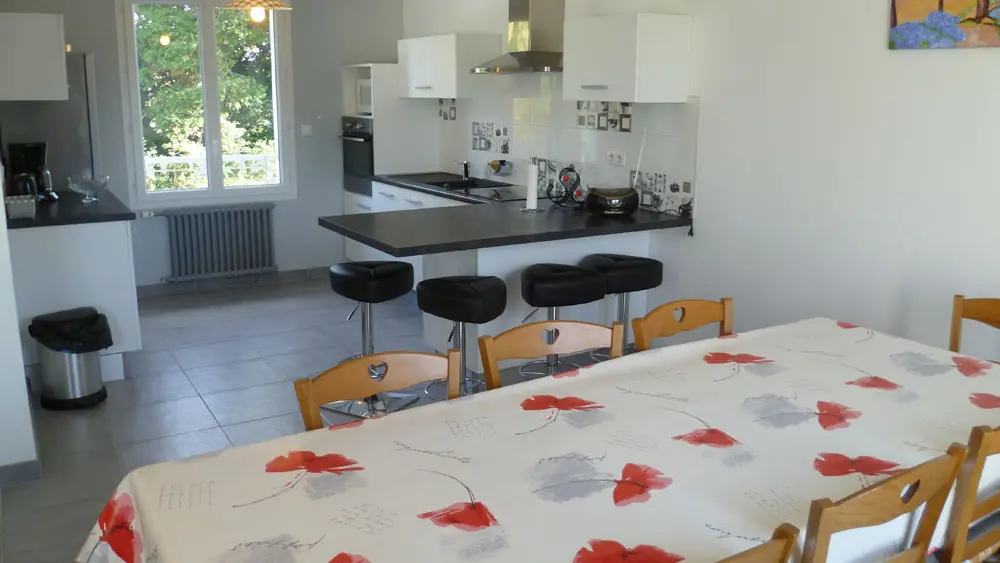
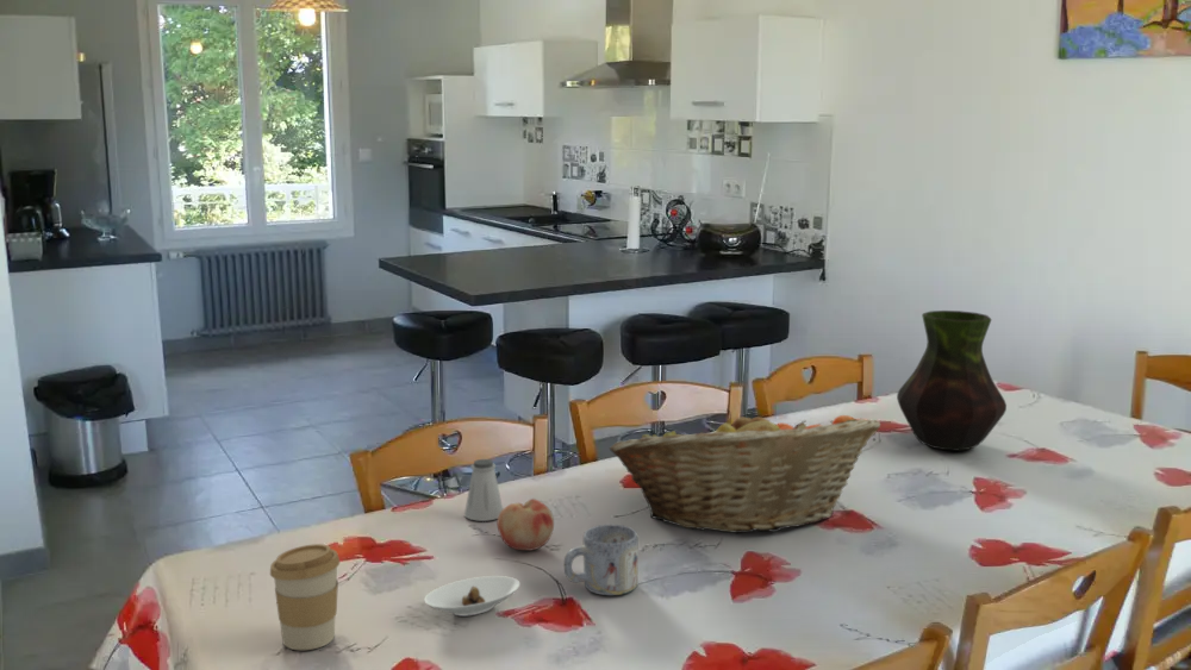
+ fruit (525, 525)
+ fruit basket (743, 457)
+ saltshaker (484, 488)
+ mug (600, 561)
+ coffee cup (306, 594)
+ vase (952, 380)
+ saucer (473, 597)
